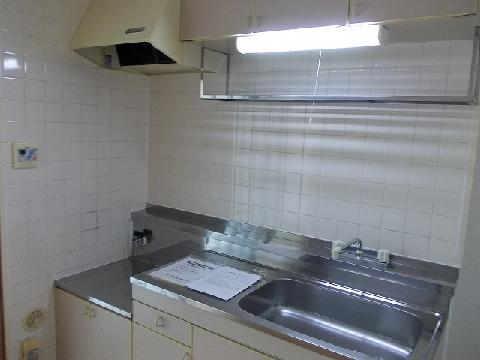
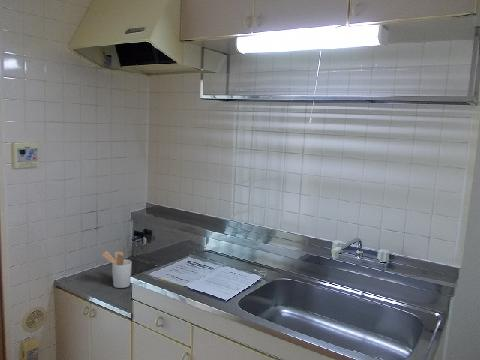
+ utensil holder (116, 268)
